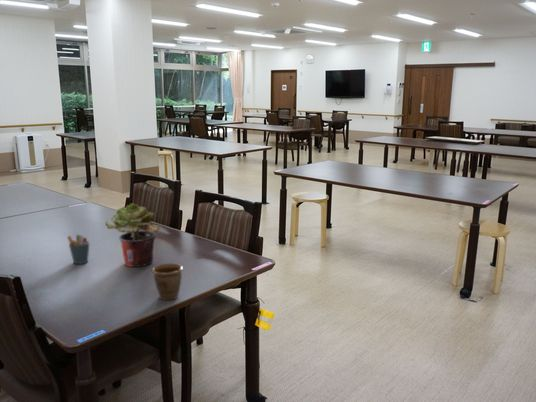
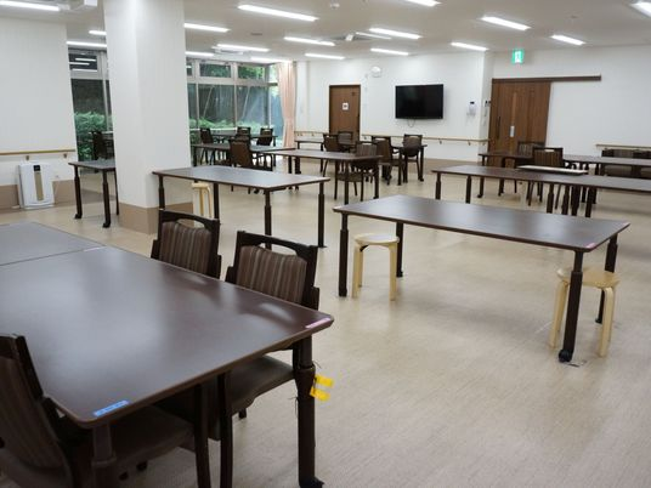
- potted plant (132, 233)
- mug (166, 281)
- pen holder (79, 247)
